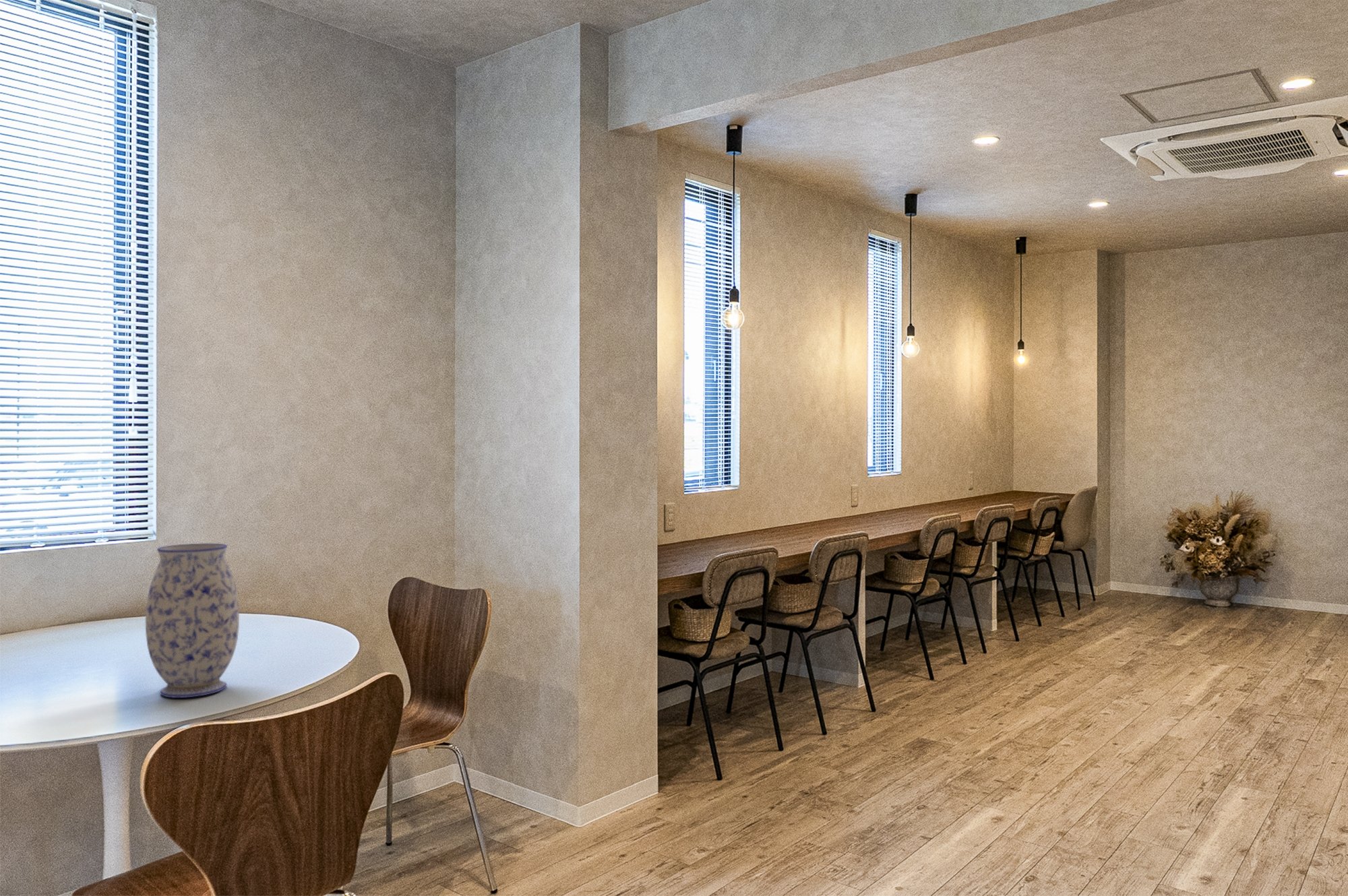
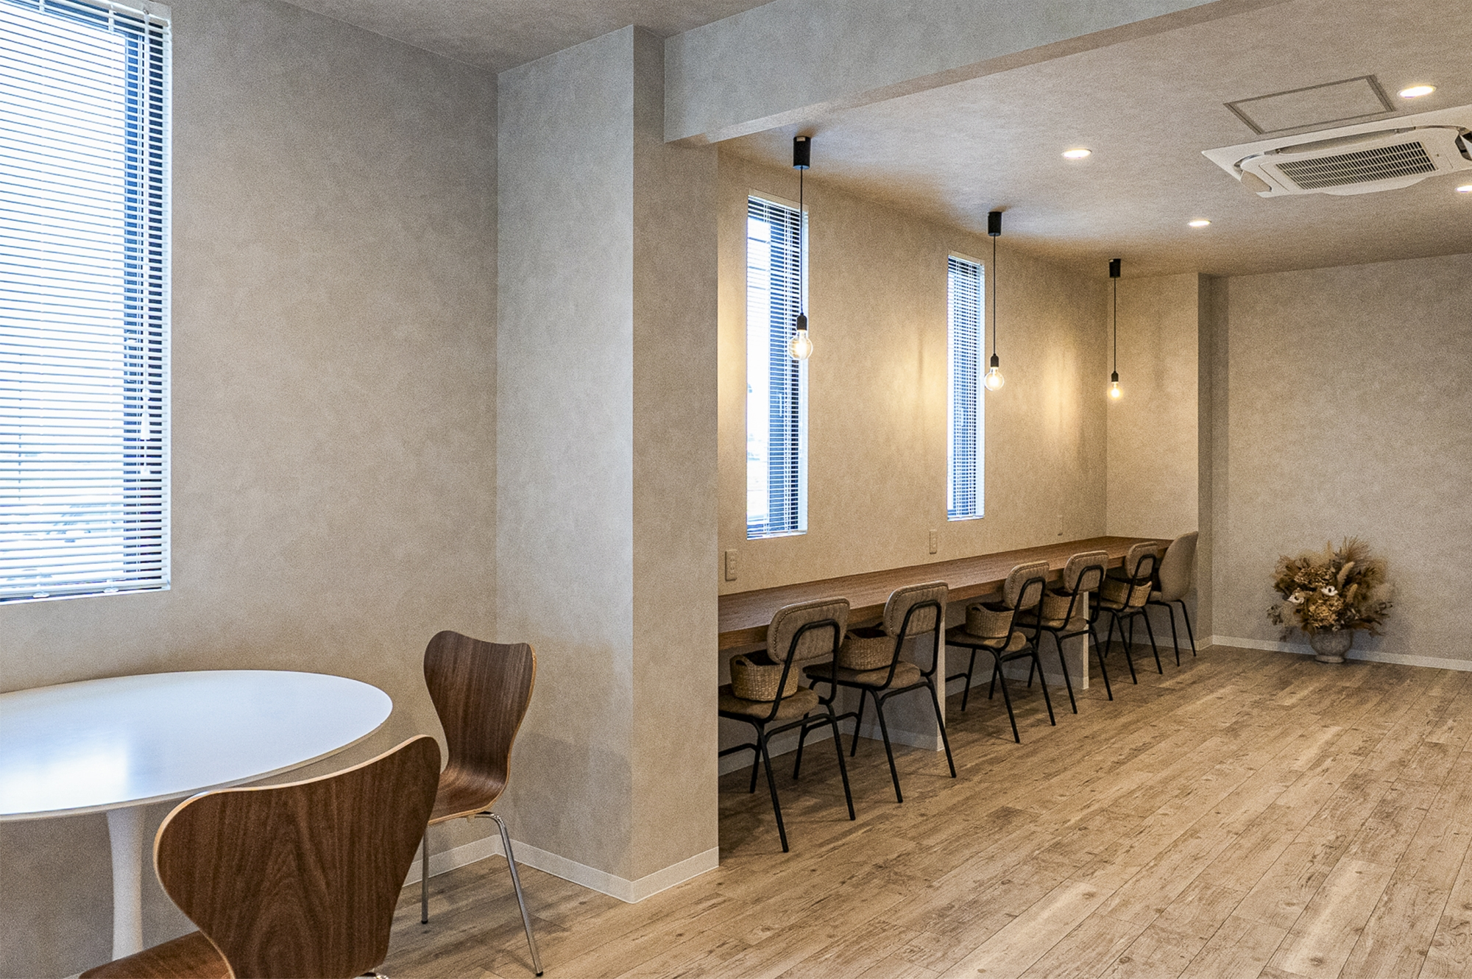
- vase (193, 618)
